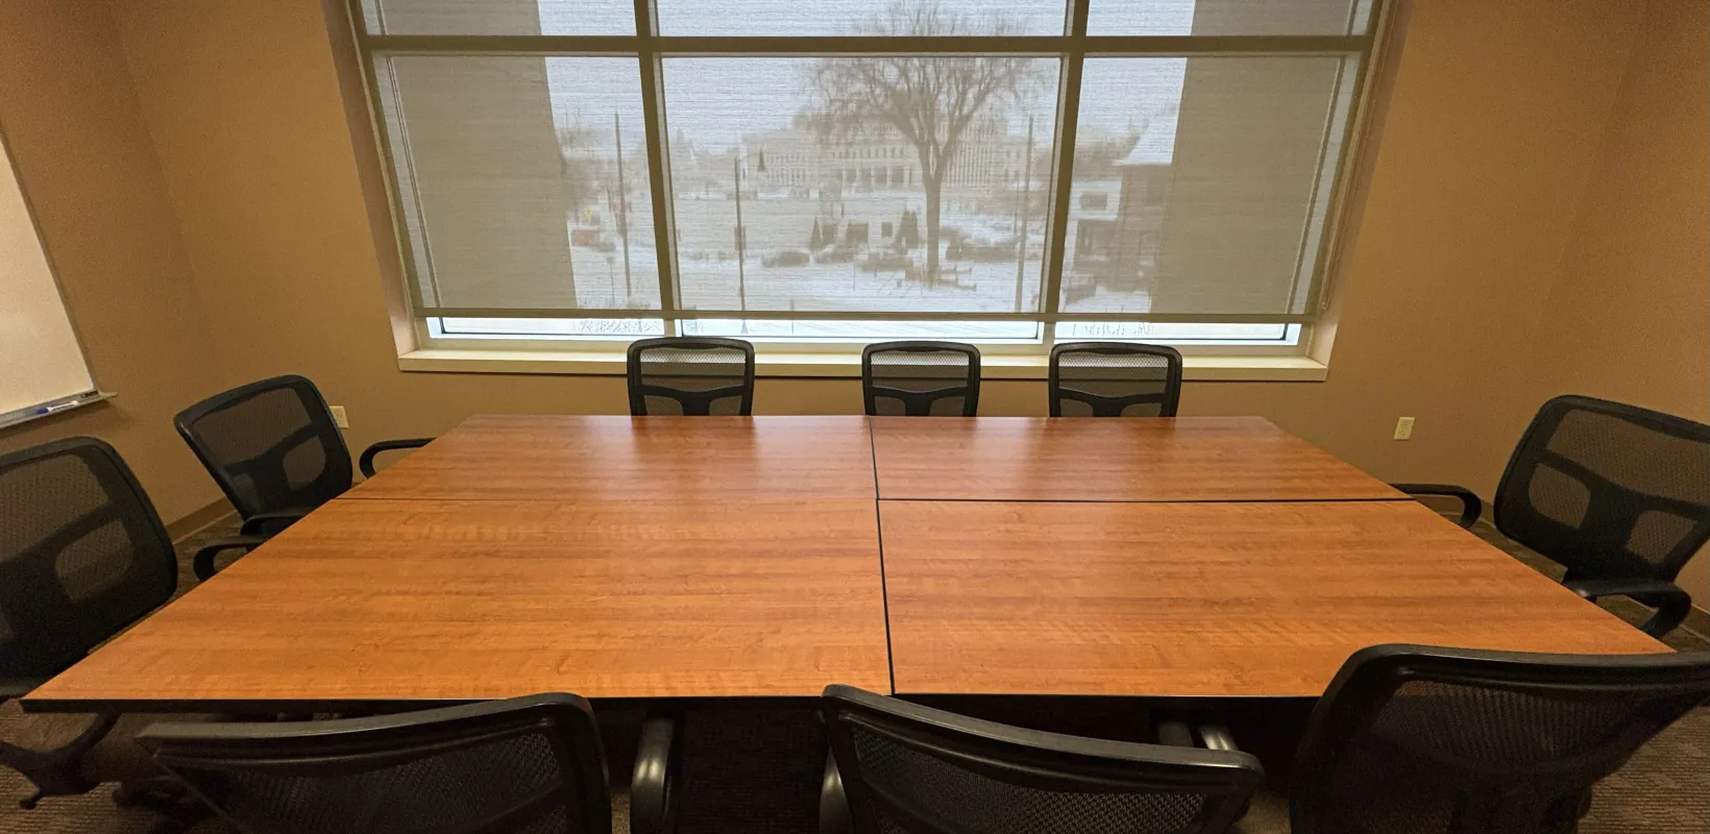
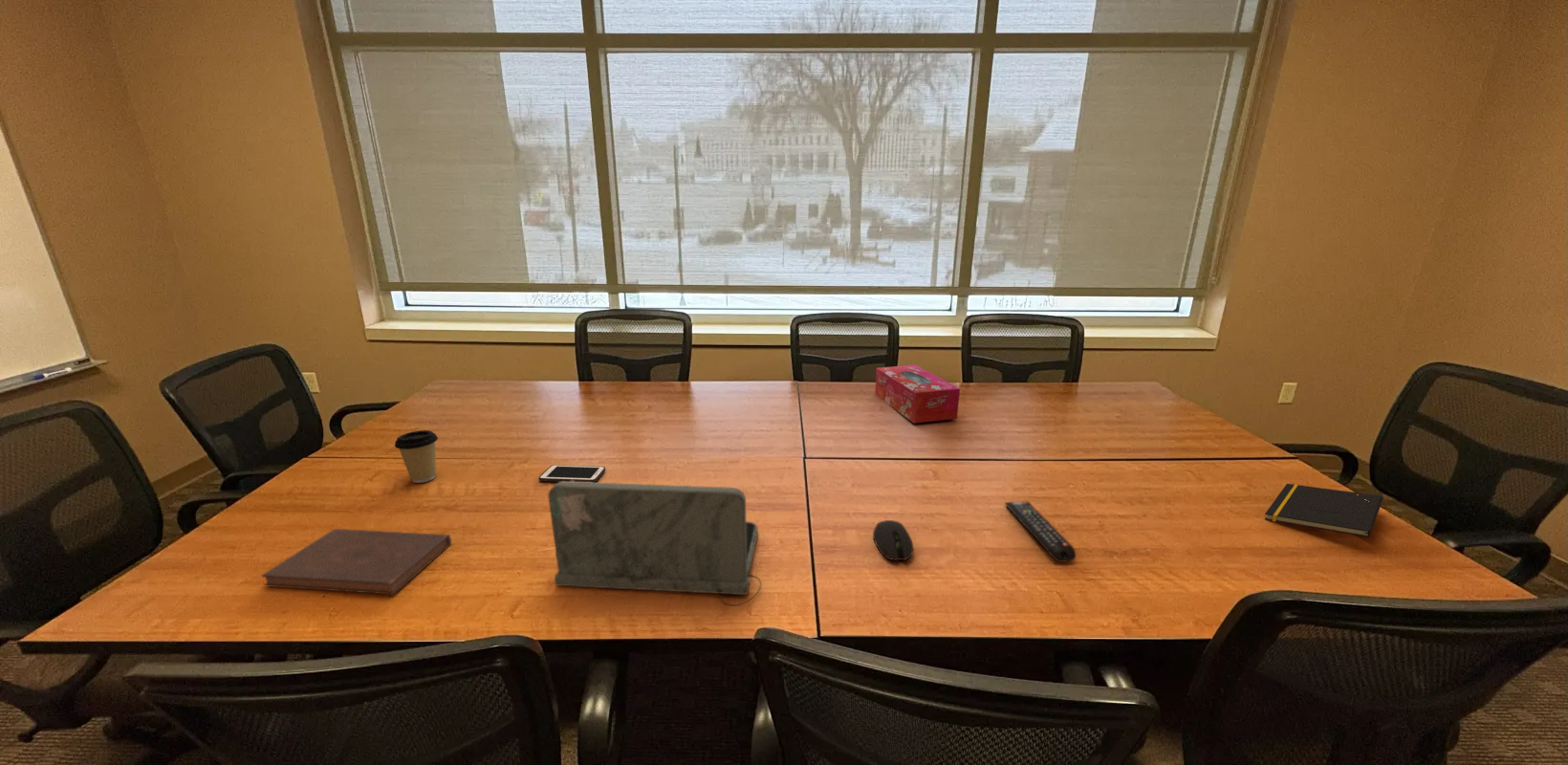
+ laptop (666, 515)
+ notepad (1323, 507)
+ remote control (1037, 527)
+ computer mouse (893, 536)
+ tissue box (914, 391)
+ cell phone (573, 473)
+ book (362, 558)
+ coffee cup (419, 456)
